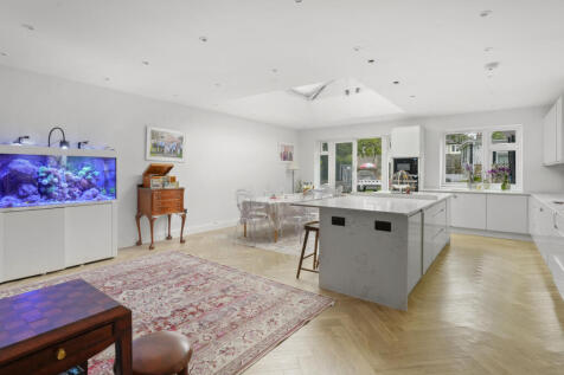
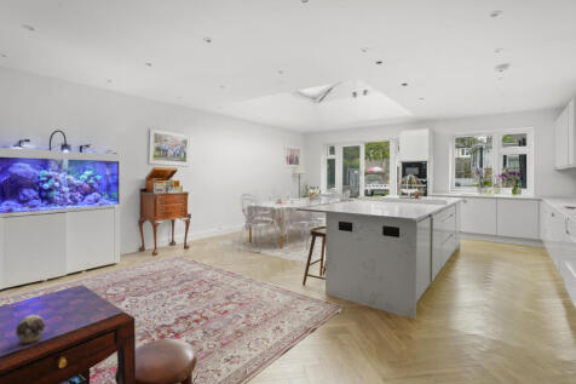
+ decorative egg (30, 327)
